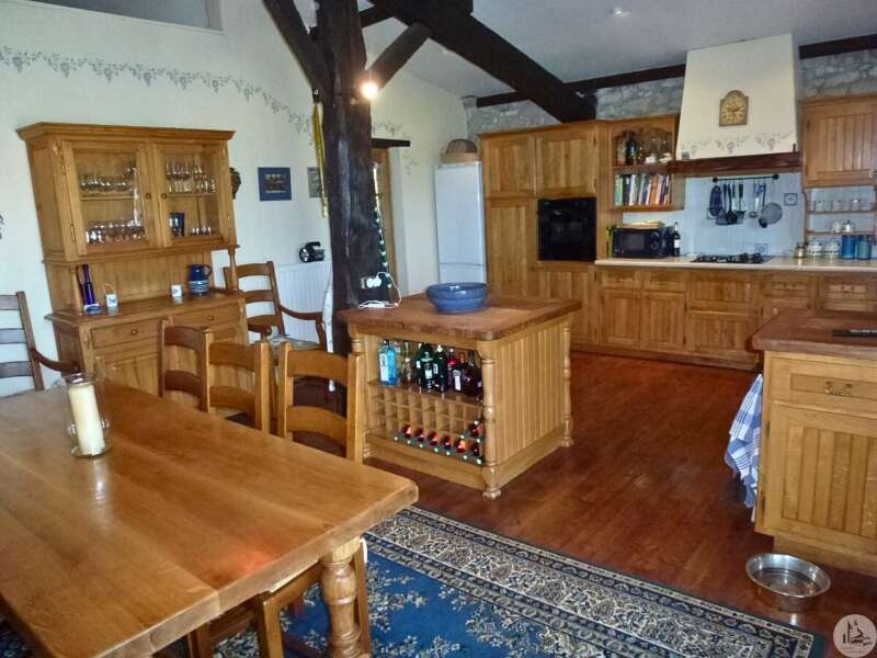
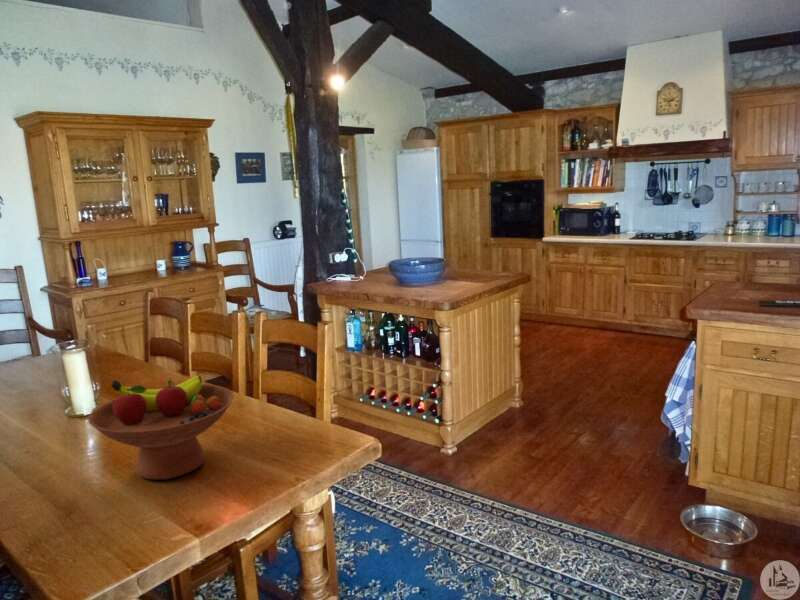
+ fruit bowl (166, 423)
